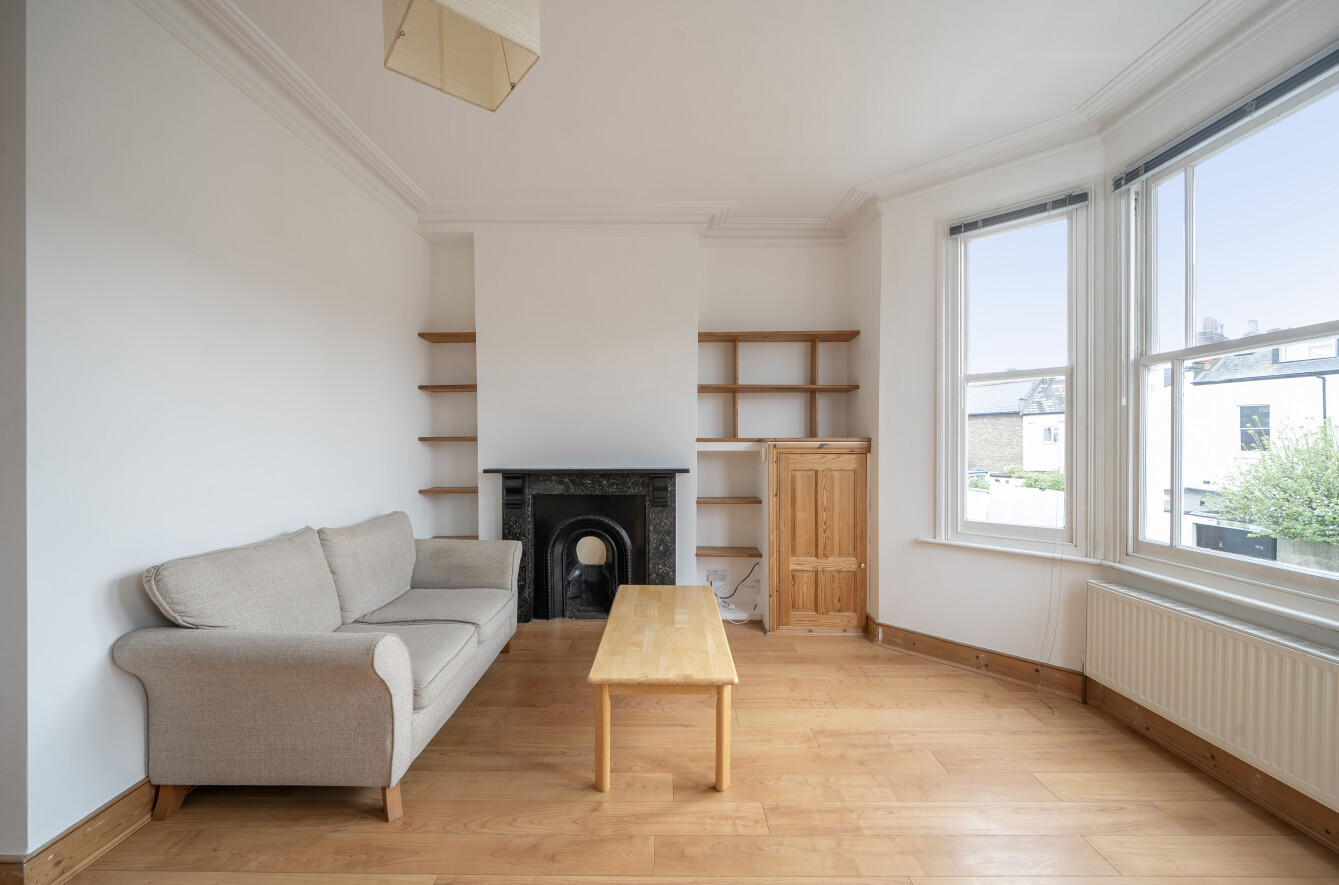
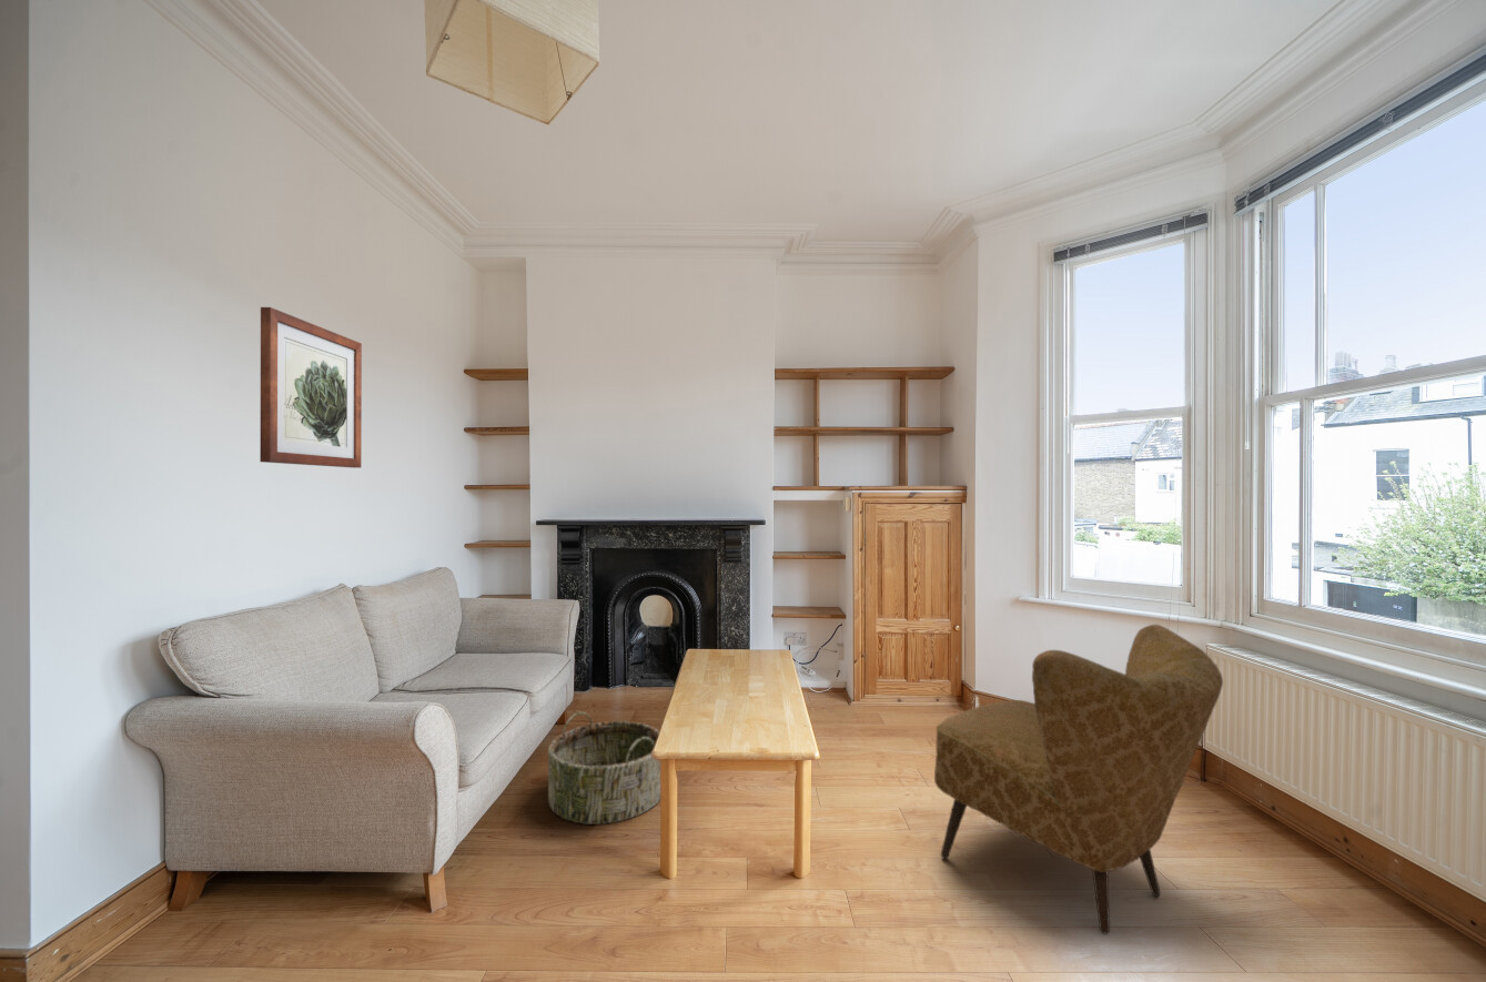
+ wall art (316, 396)
+ armchair (1065, 751)
+ basket (607, 759)
